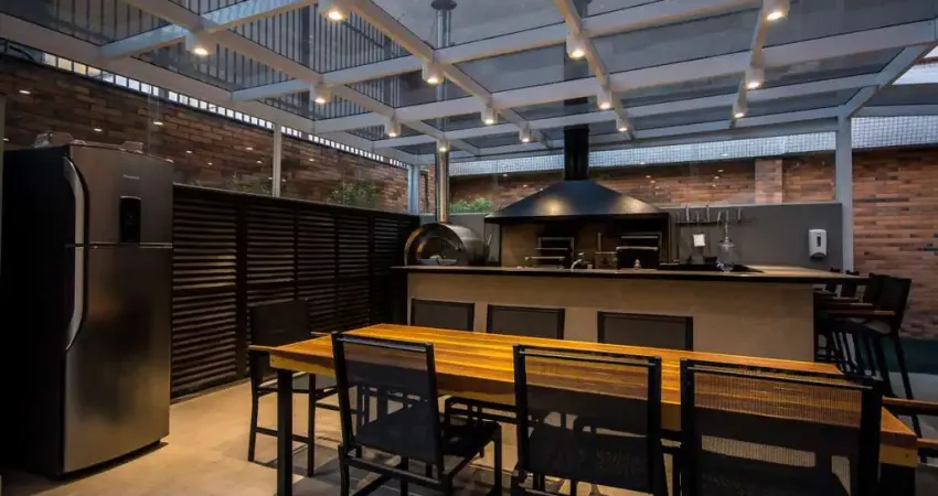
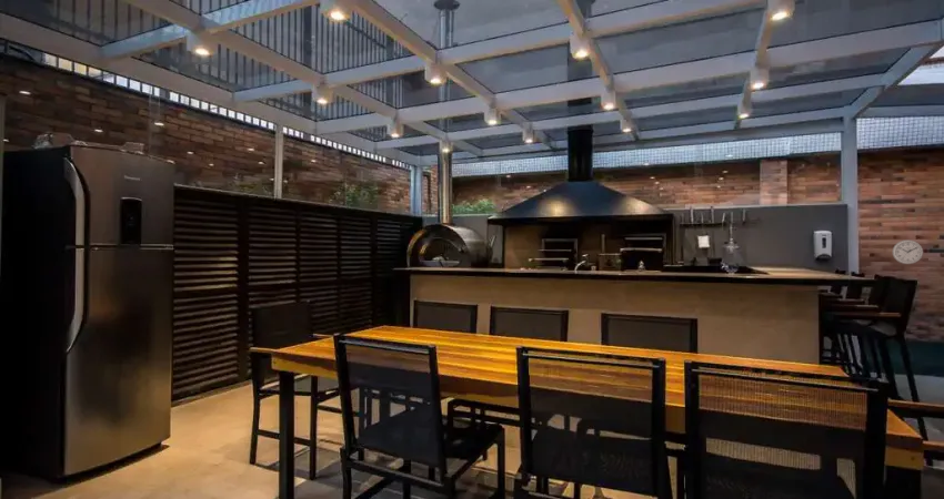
+ wall clock (907, 252)
